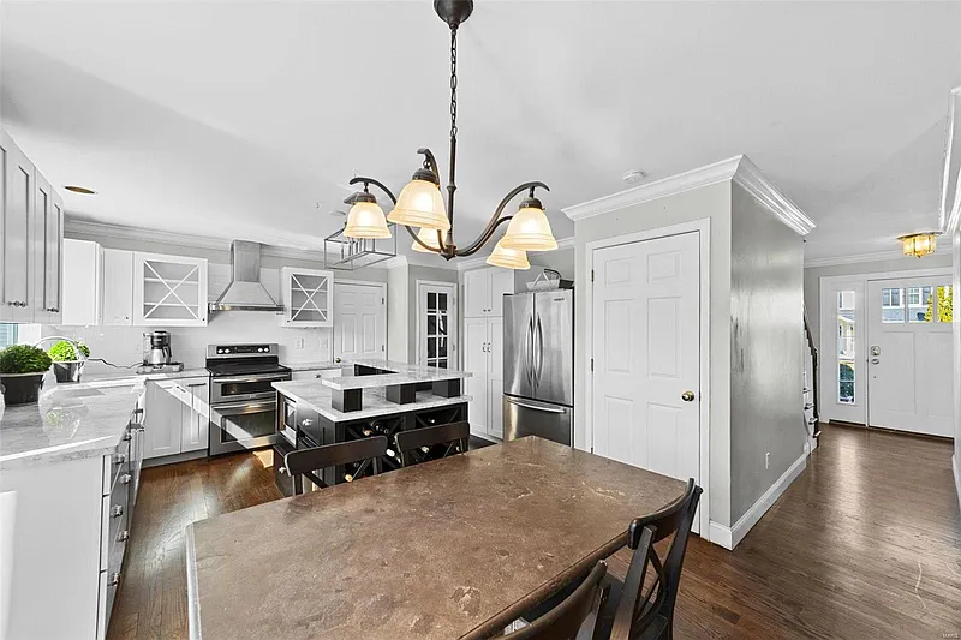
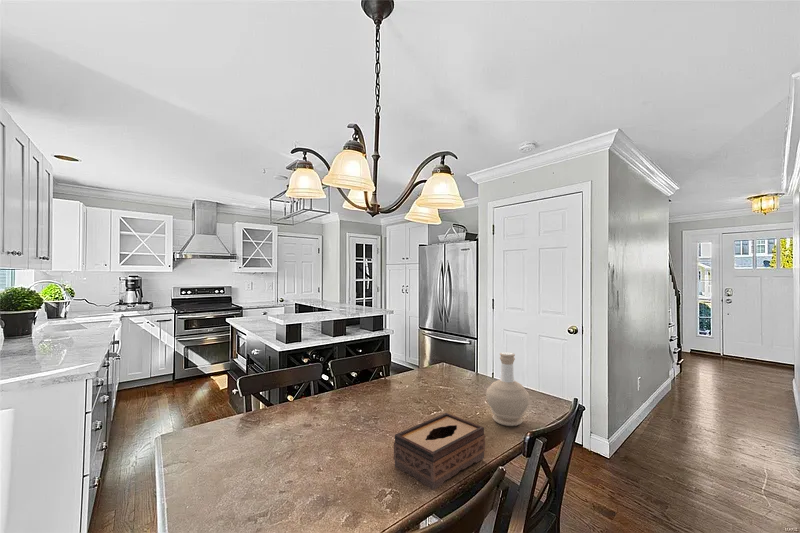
+ bottle (507, 387)
+ tissue box (440, 446)
